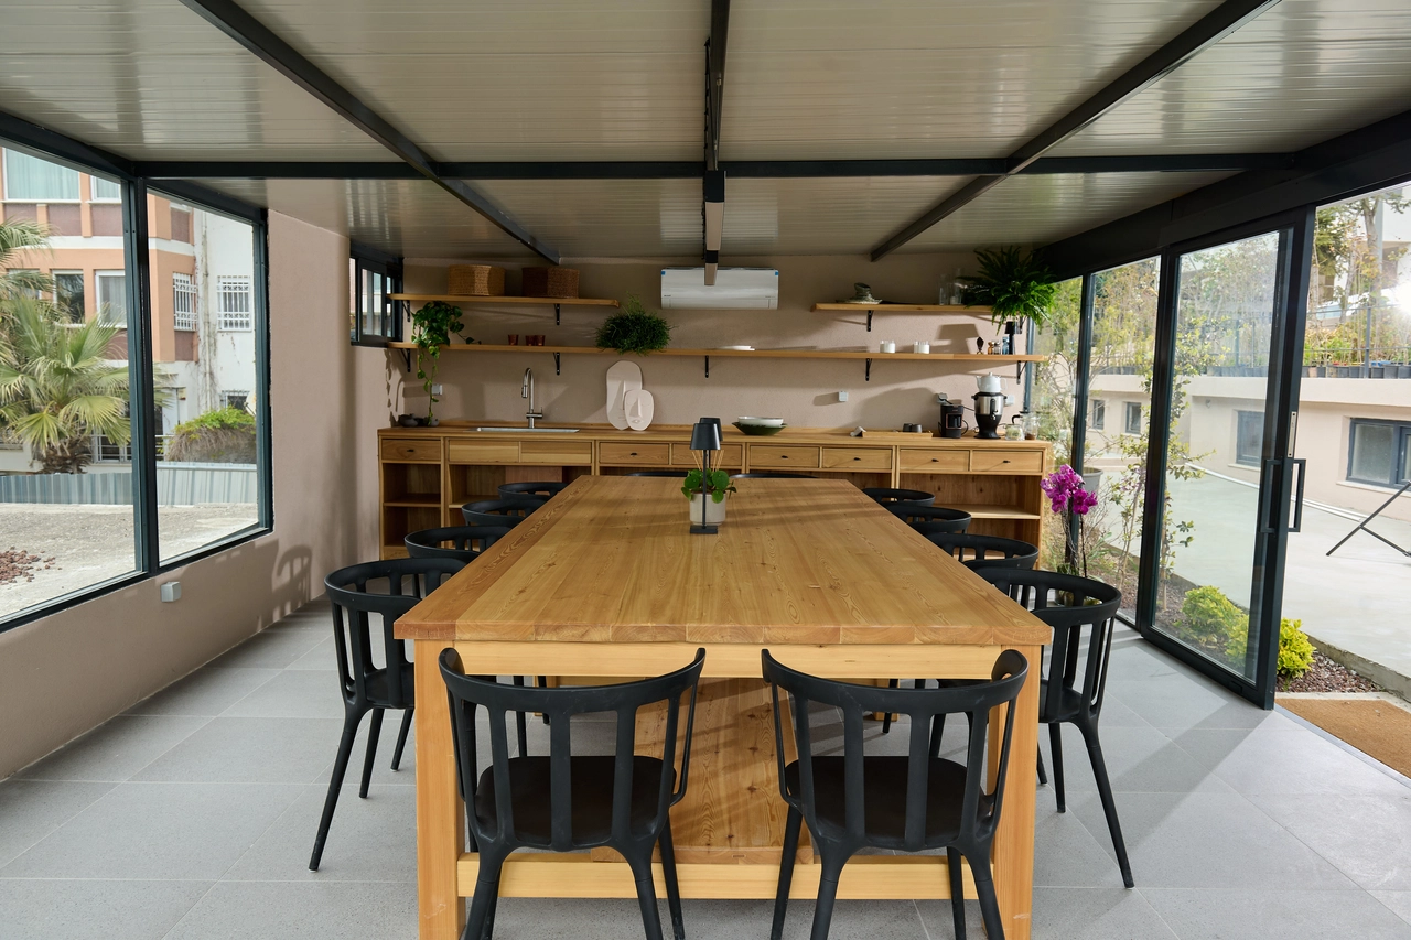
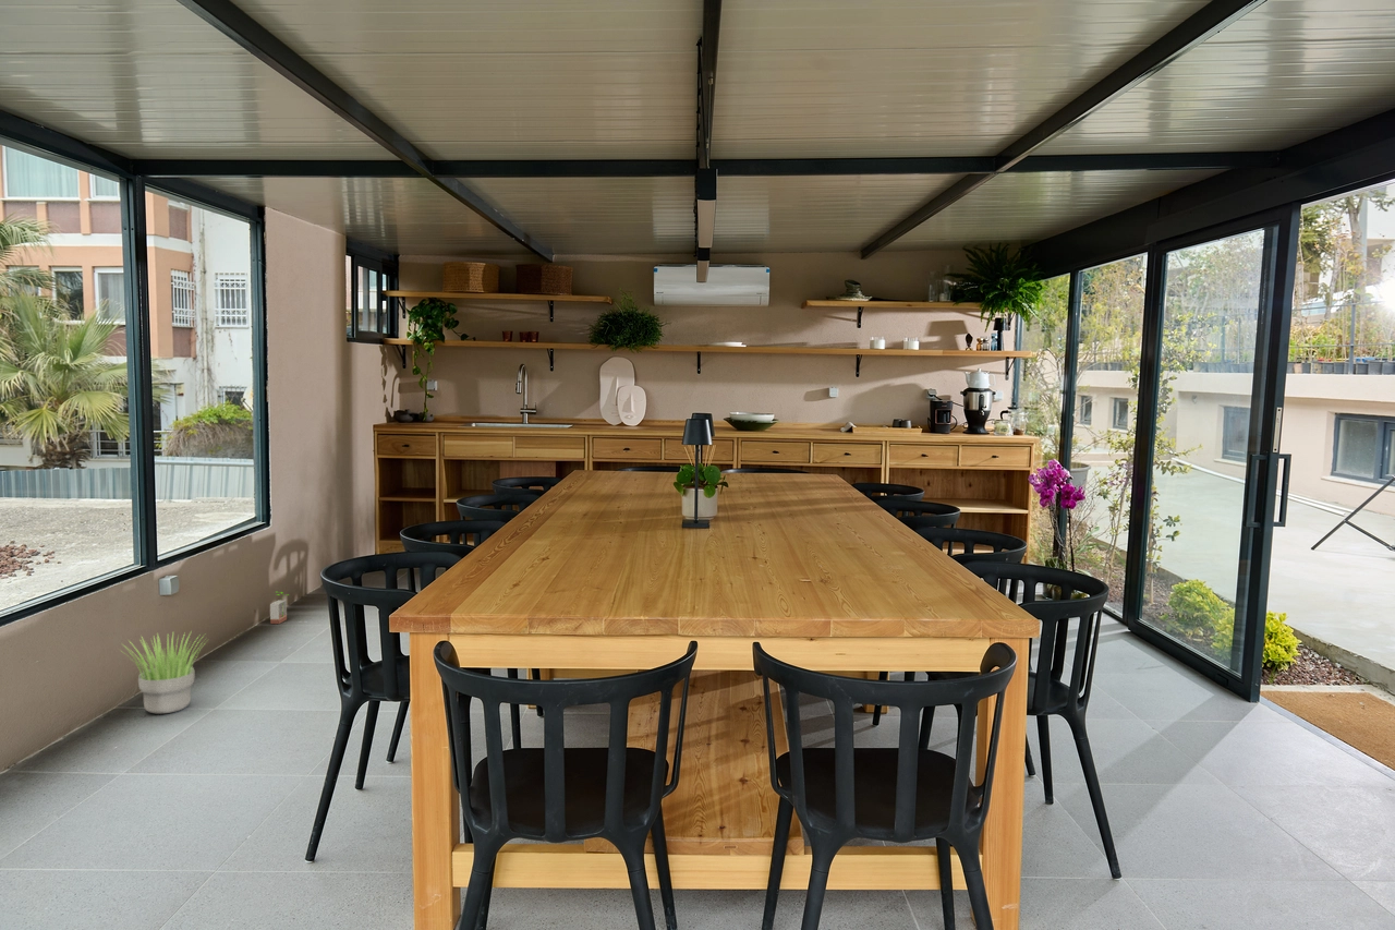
+ potted plant (281, 604)
+ potted plant (167, 674)
